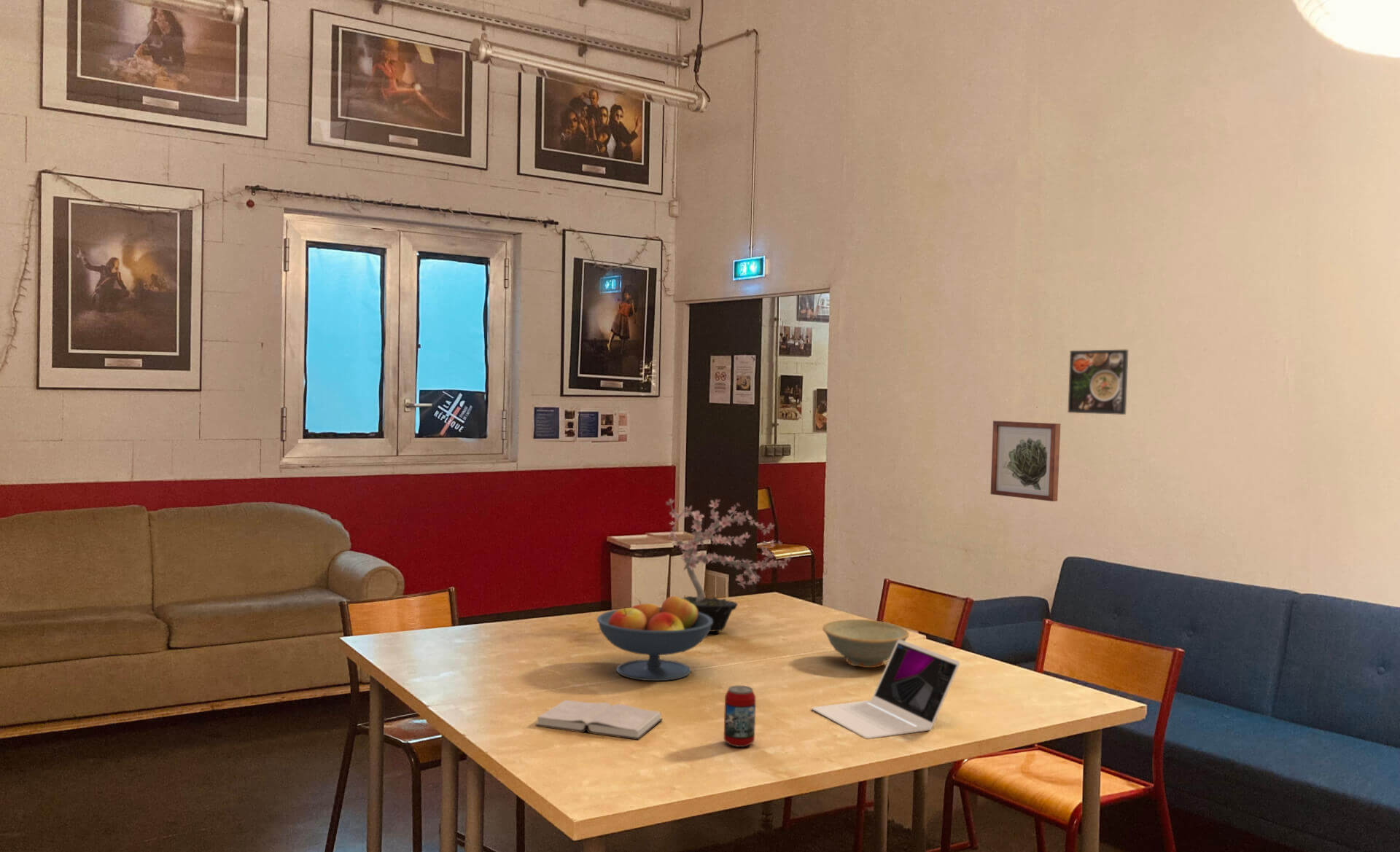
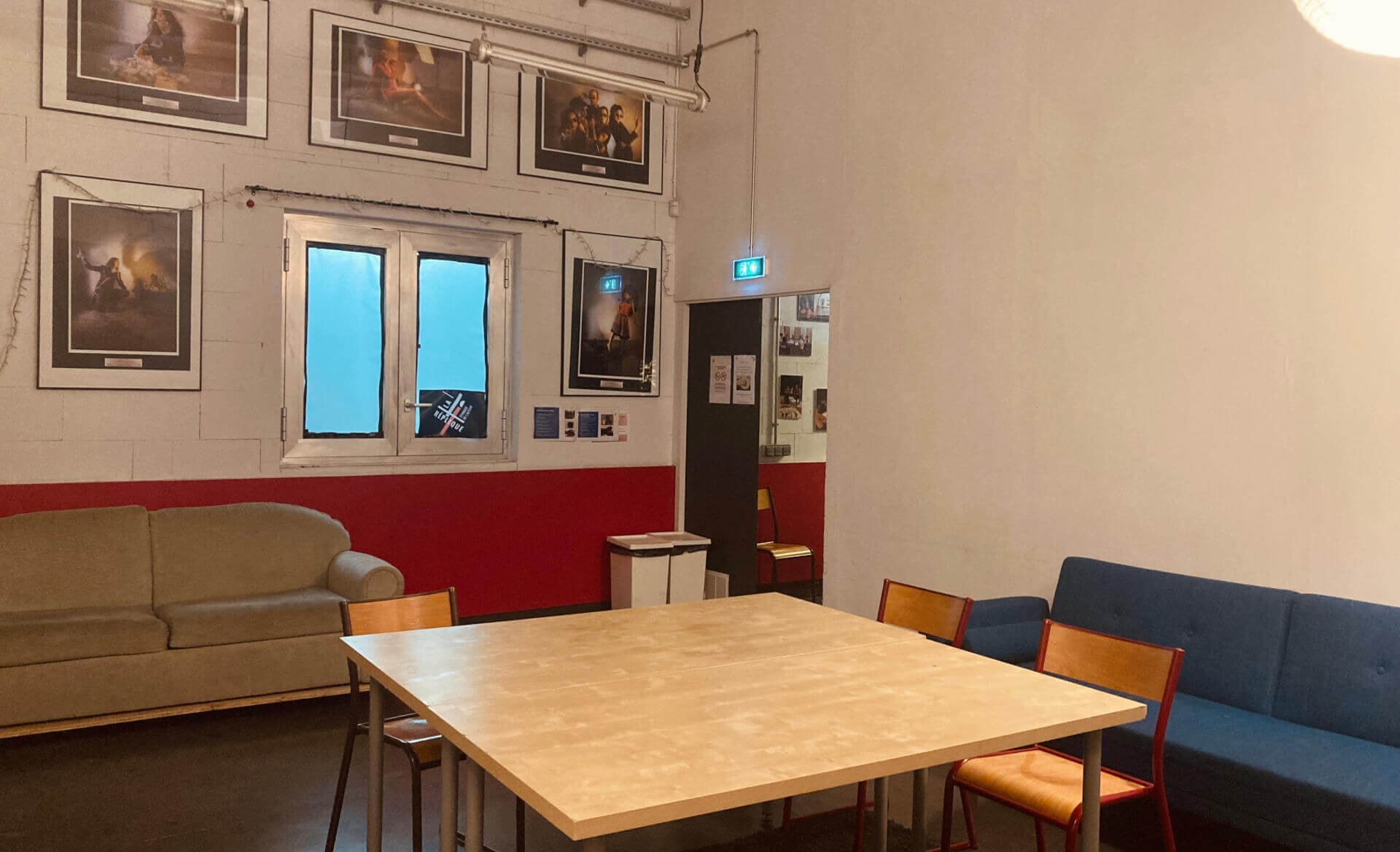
- hardback book (599, 717)
- laptop (884, 682)
- potted plant (728, 563)
- fruit bowl (654, 636)
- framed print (1097, 381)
- dish (865, 645)
- wall art (1024, 460)
- beverage can (739, 716)
